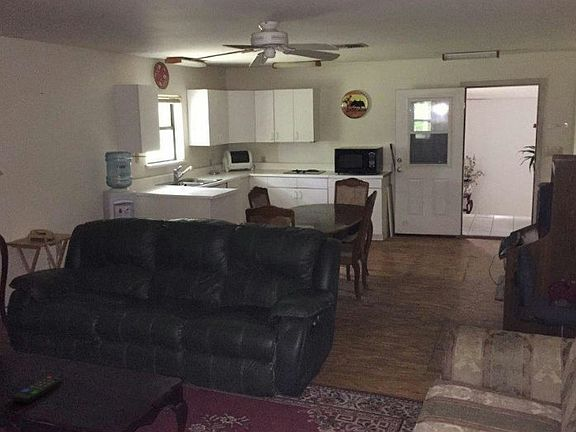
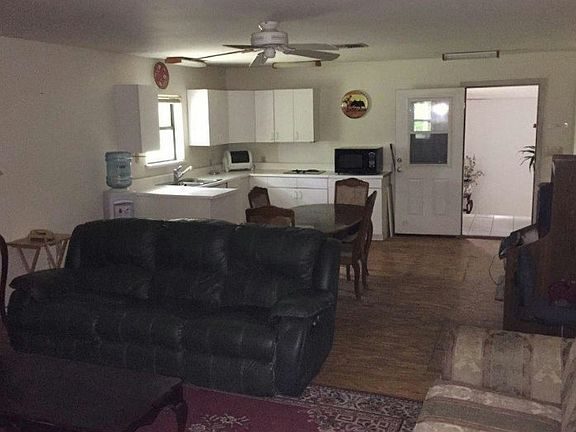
- remote control (38, 389)
